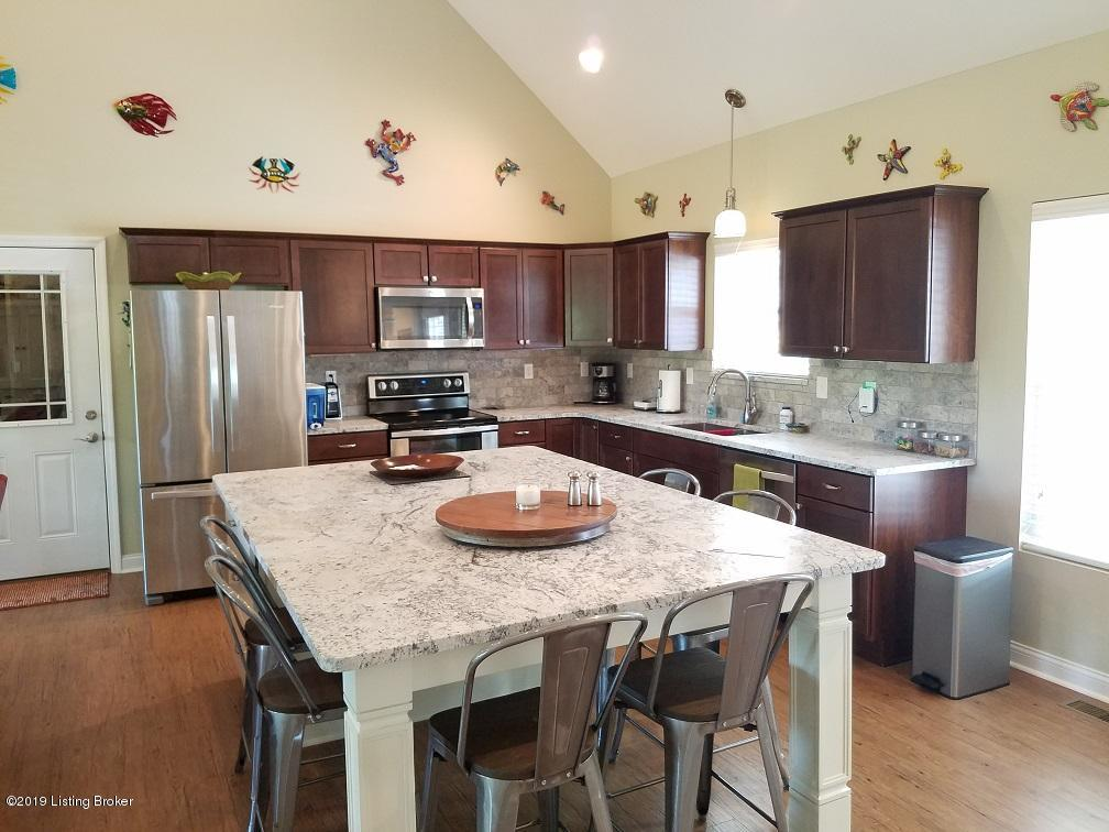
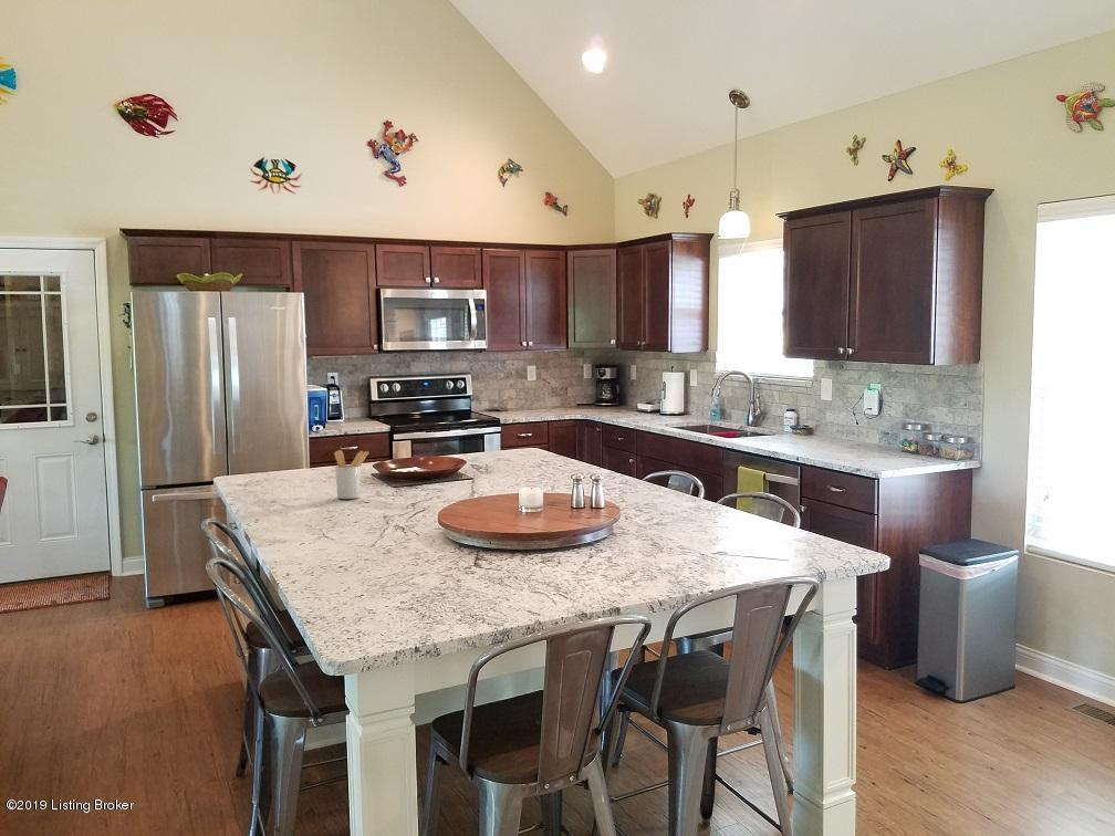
+ utensil holder (353, 473)
